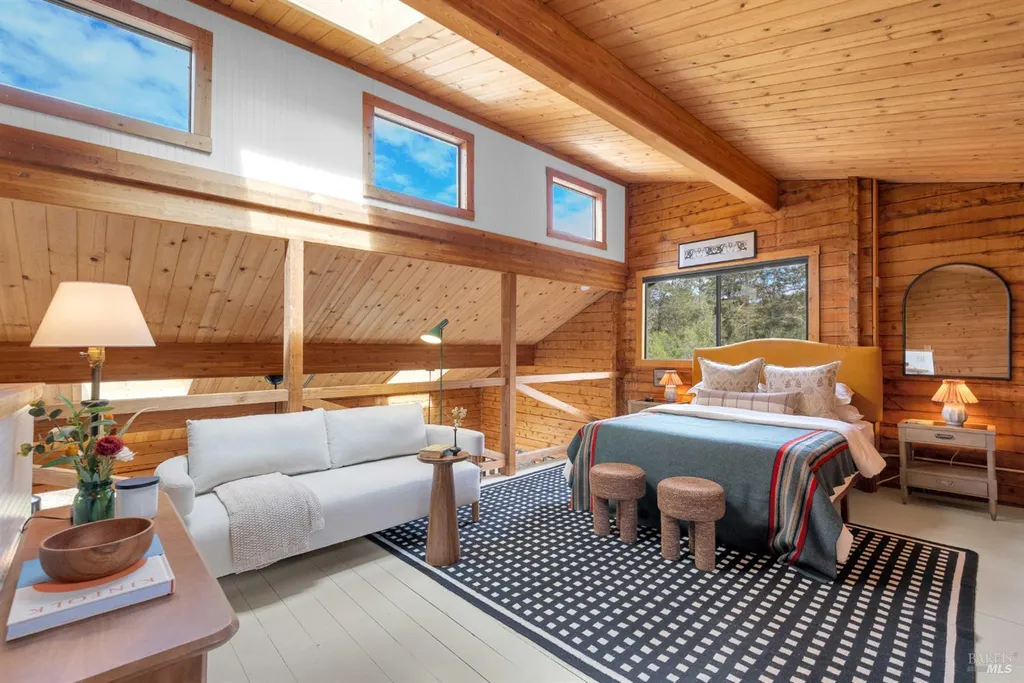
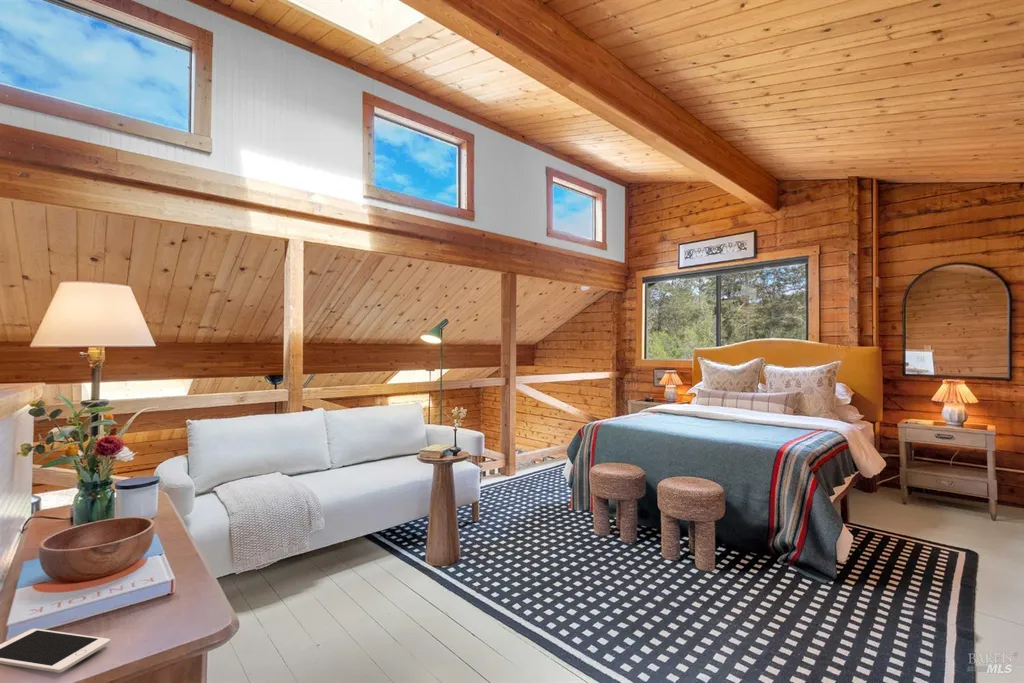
+ cell phone (45, 649)
